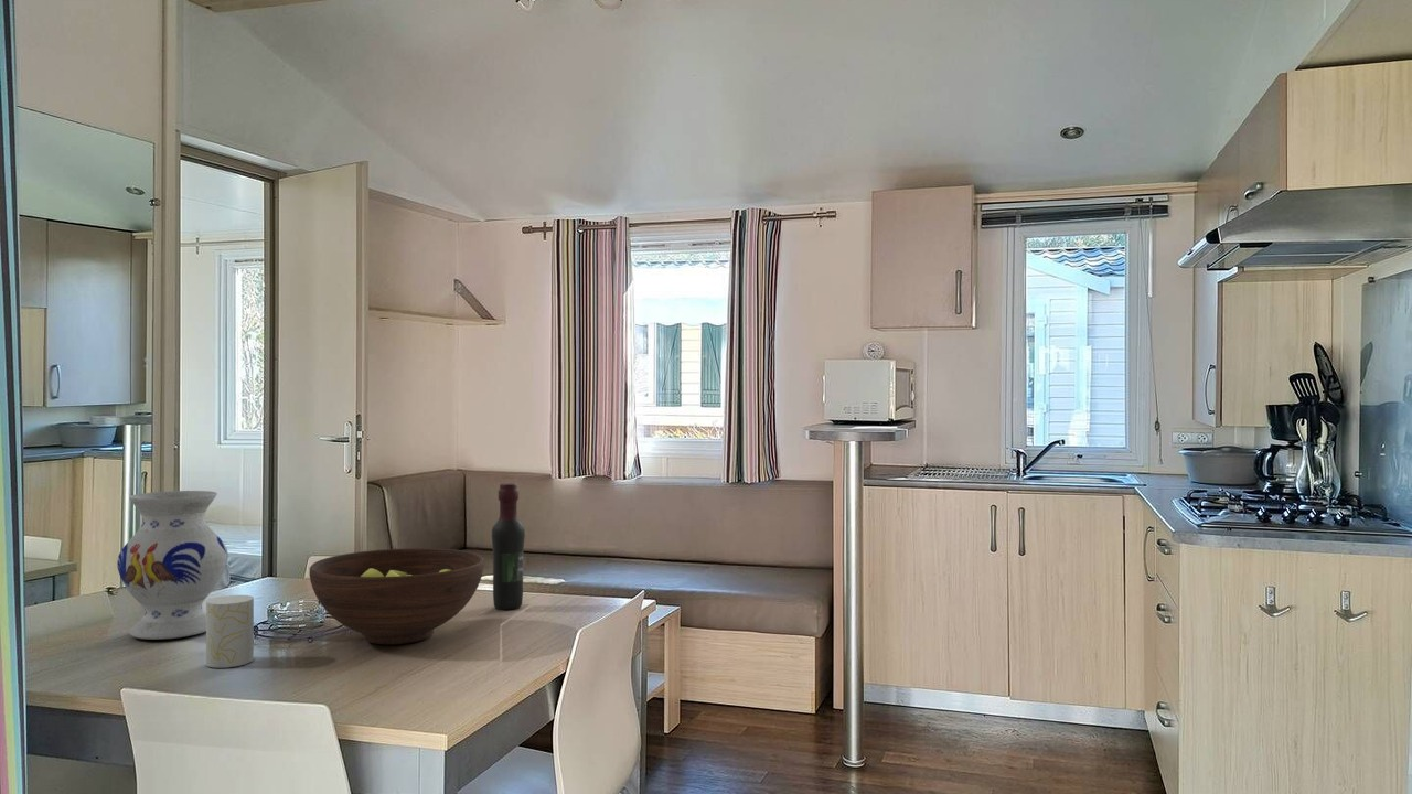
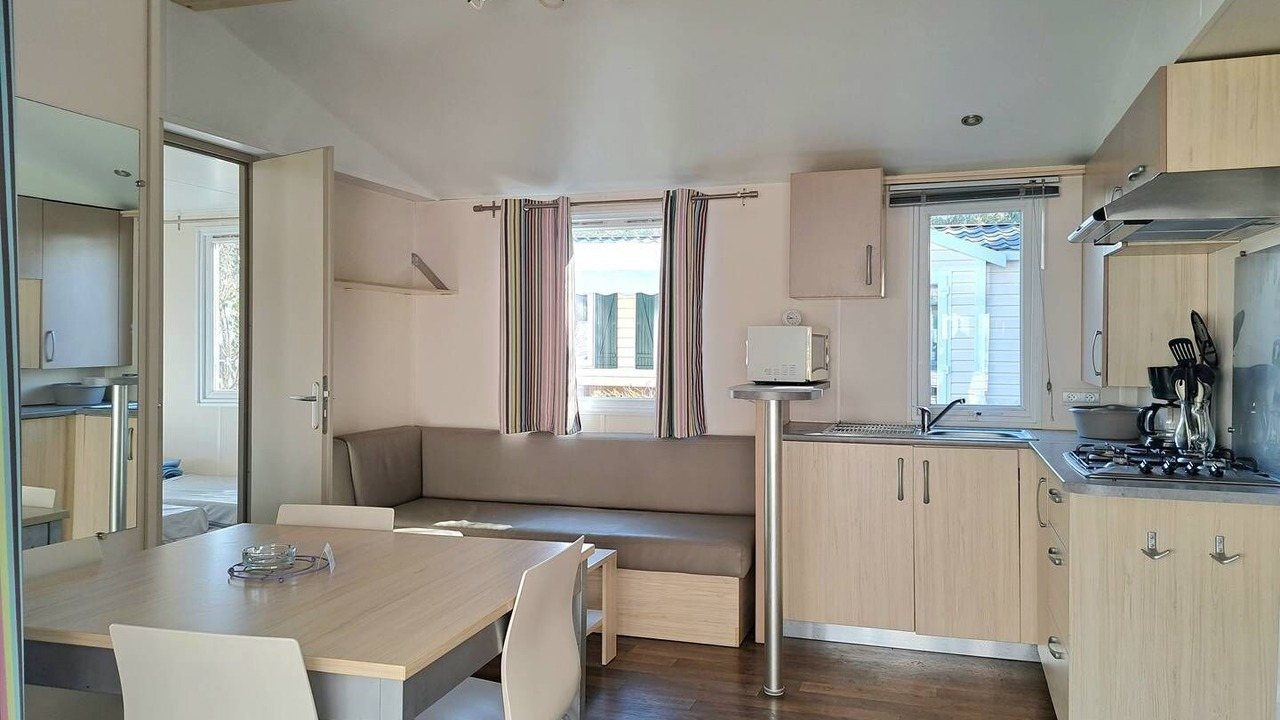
- vase (173, 562)
- cup (229, 630)
- wine bottle (507, 546)
- fruit bowl (398, 599)
